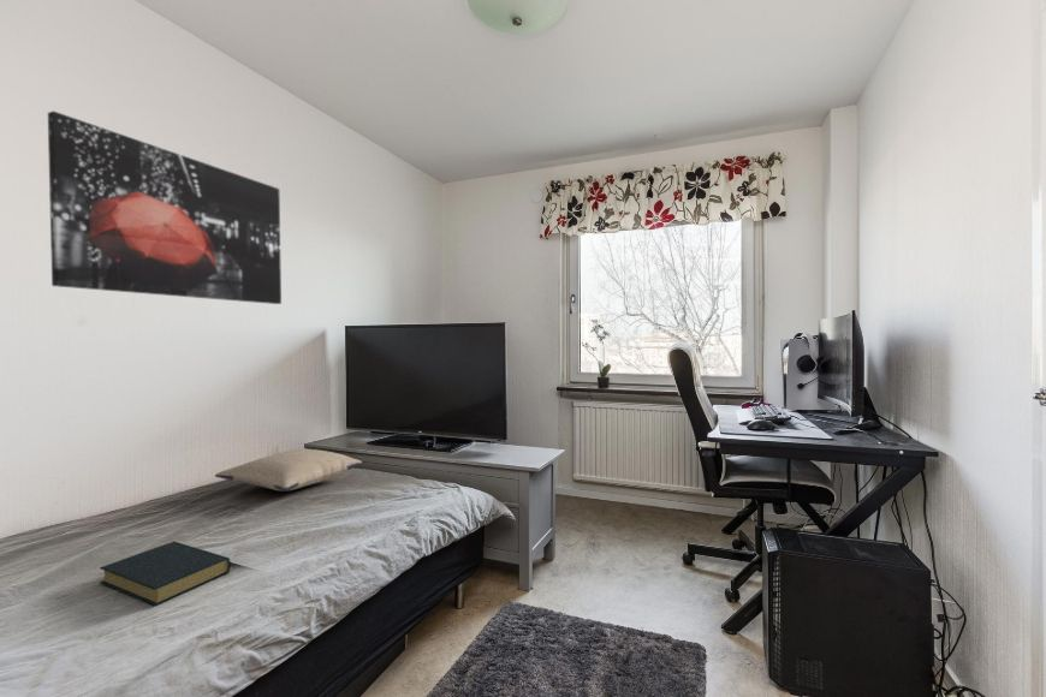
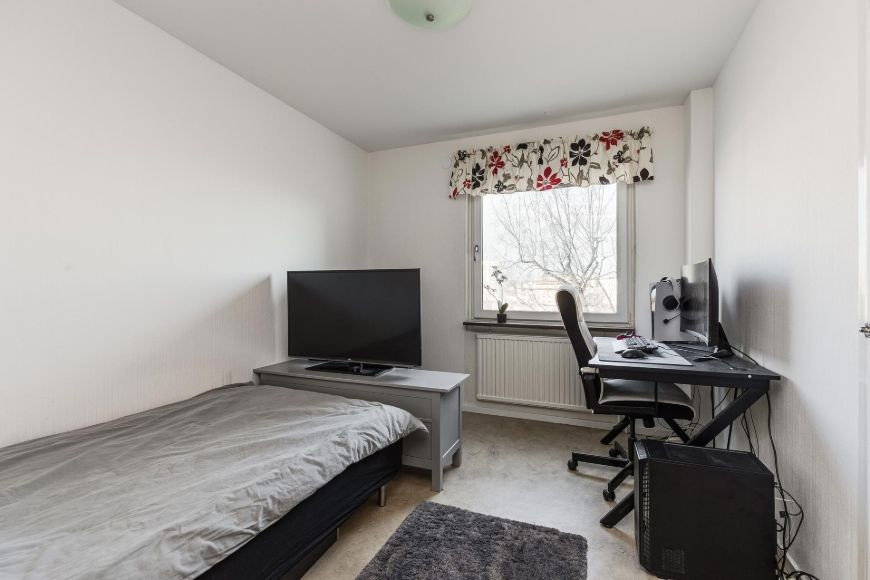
- pillow (292, 469)
- hardback book (166, 570)
- wall art (188, 227)
